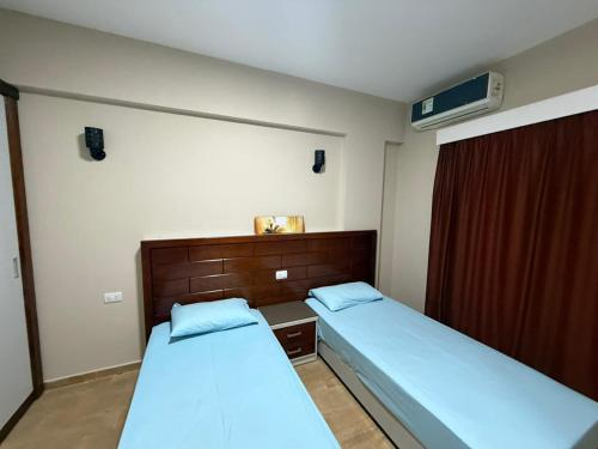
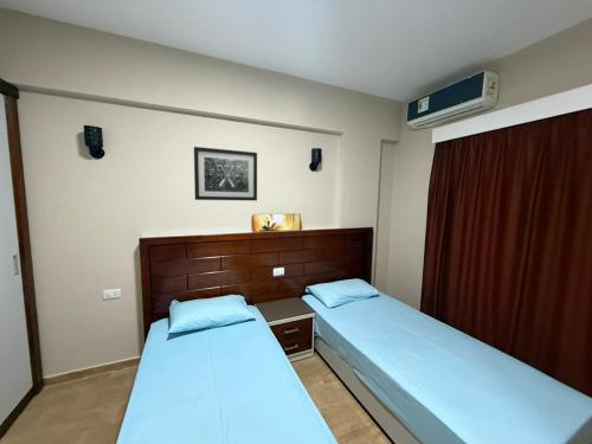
+ wall art (226, 175)
